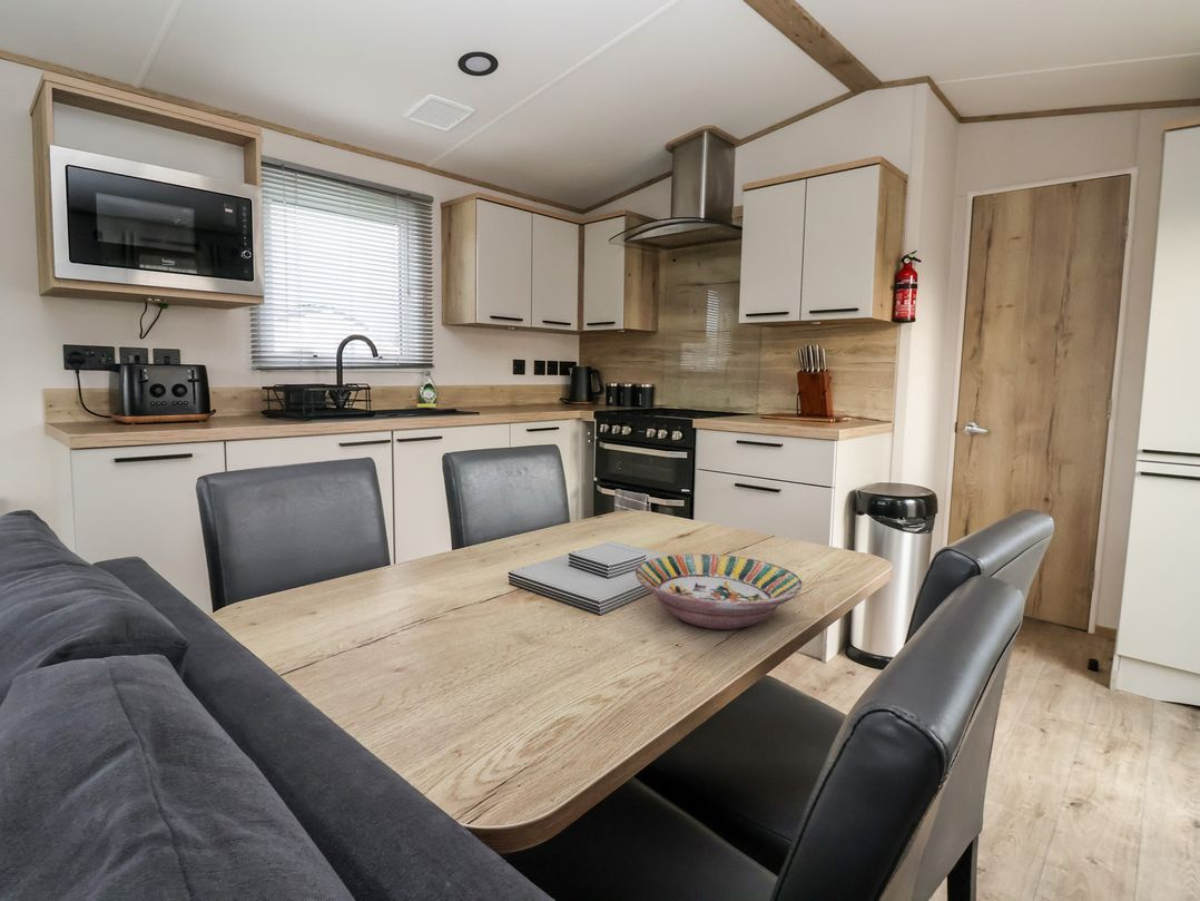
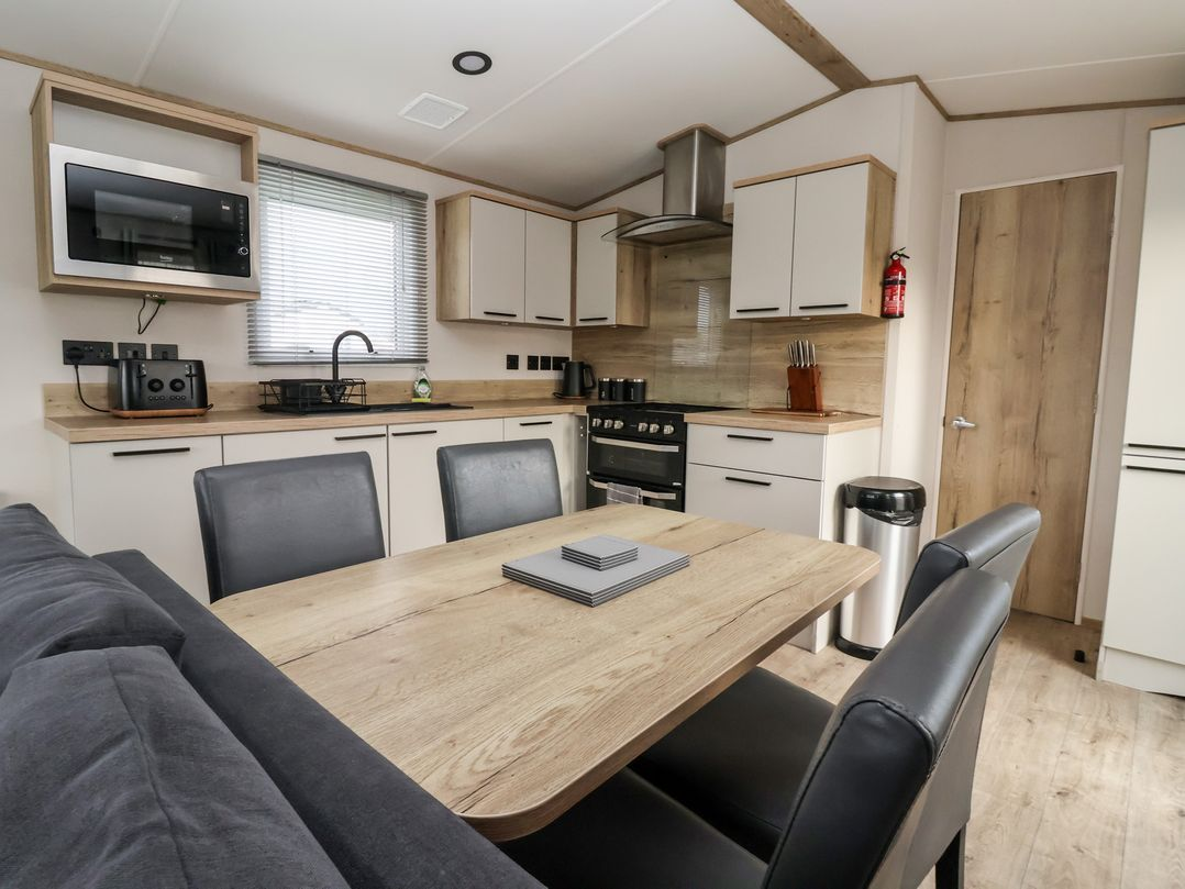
- serving bowl (716, 595)
